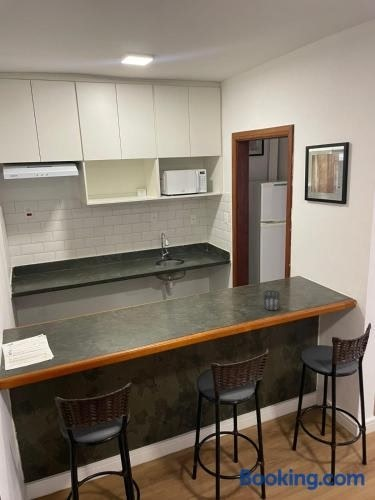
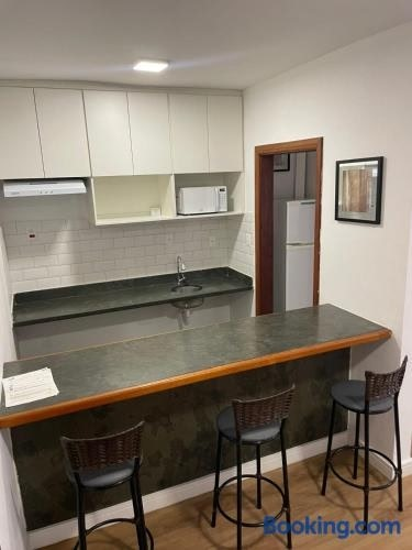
- cup (271, 300)
